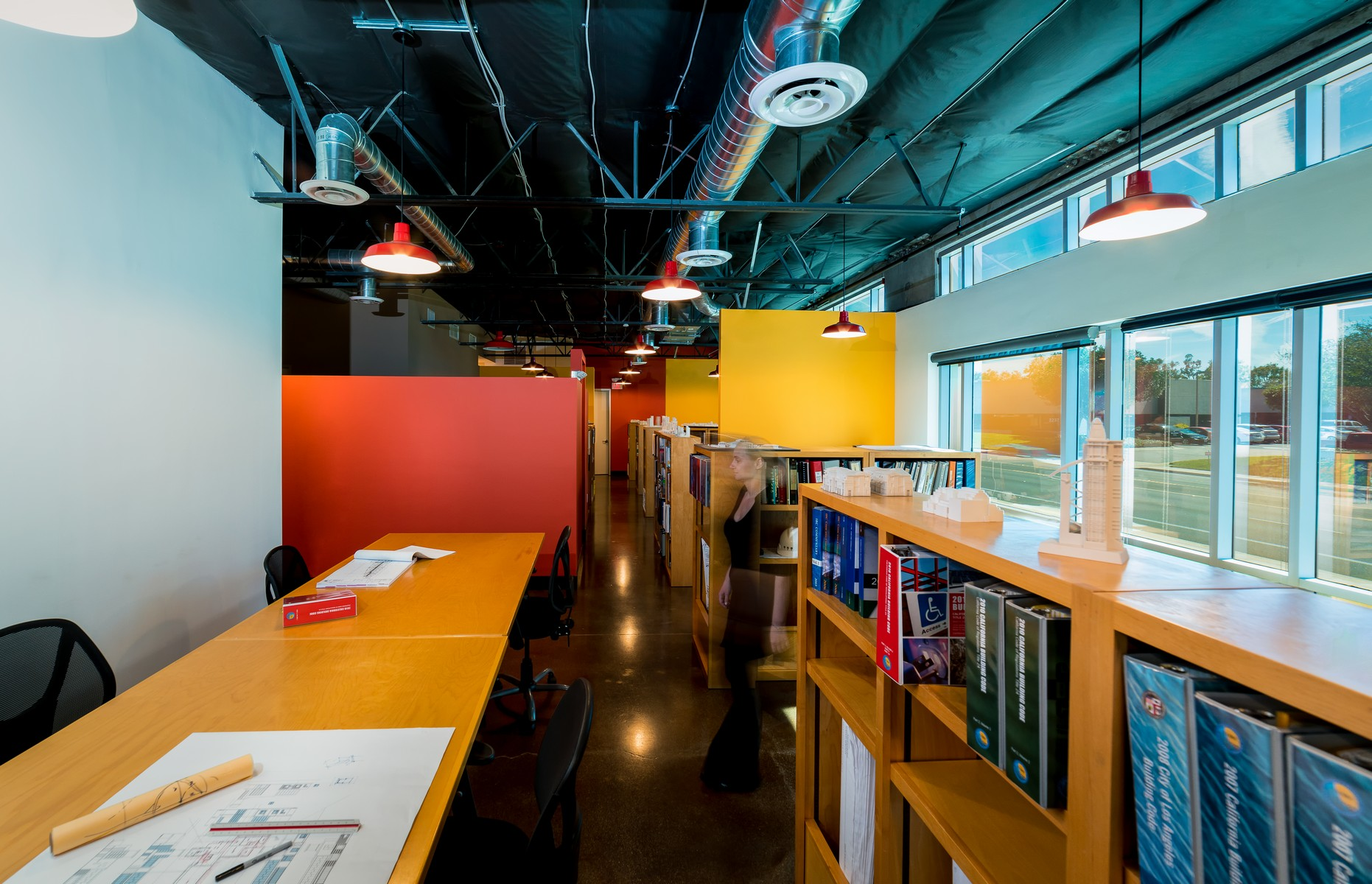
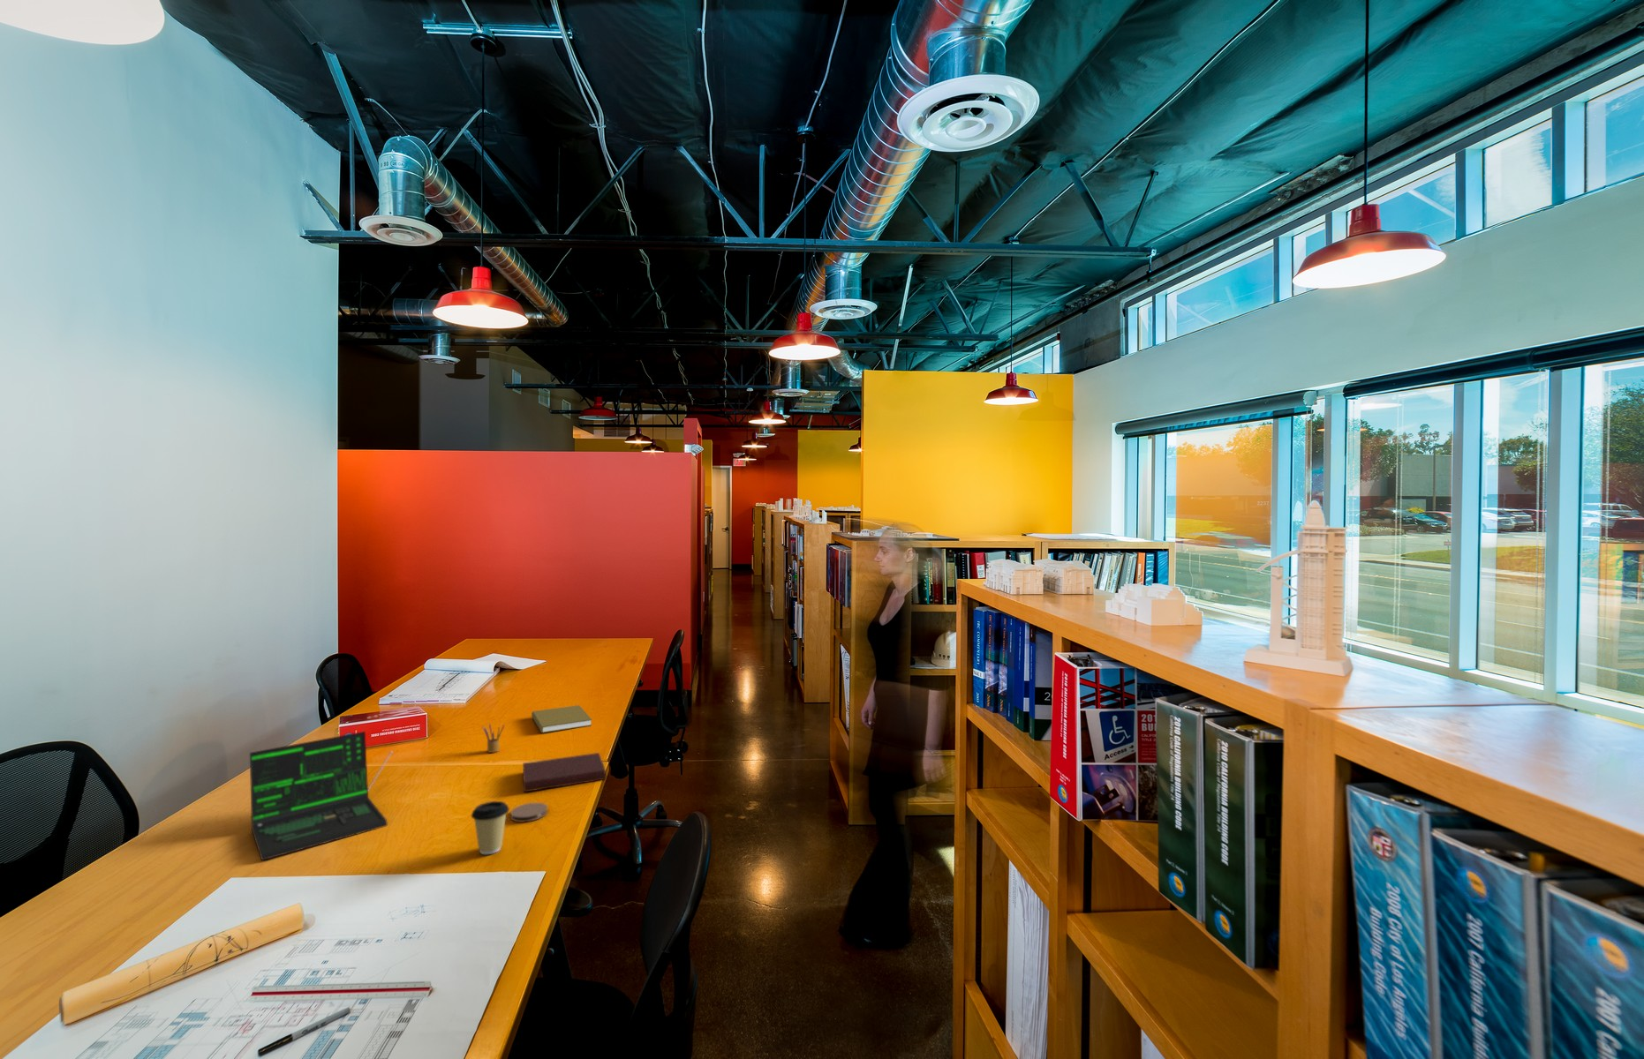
+ book (561, 719)
+ coffee cup (490, 827)
+ coaster (528, 812)
+ notebook (563, 770)
+ pencil box (494, 737)
+ laptop (334, 786)
